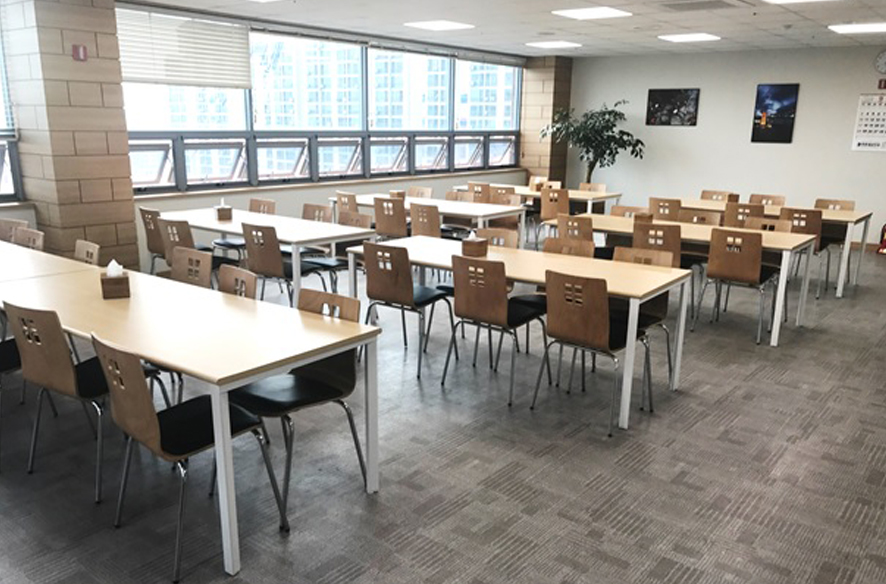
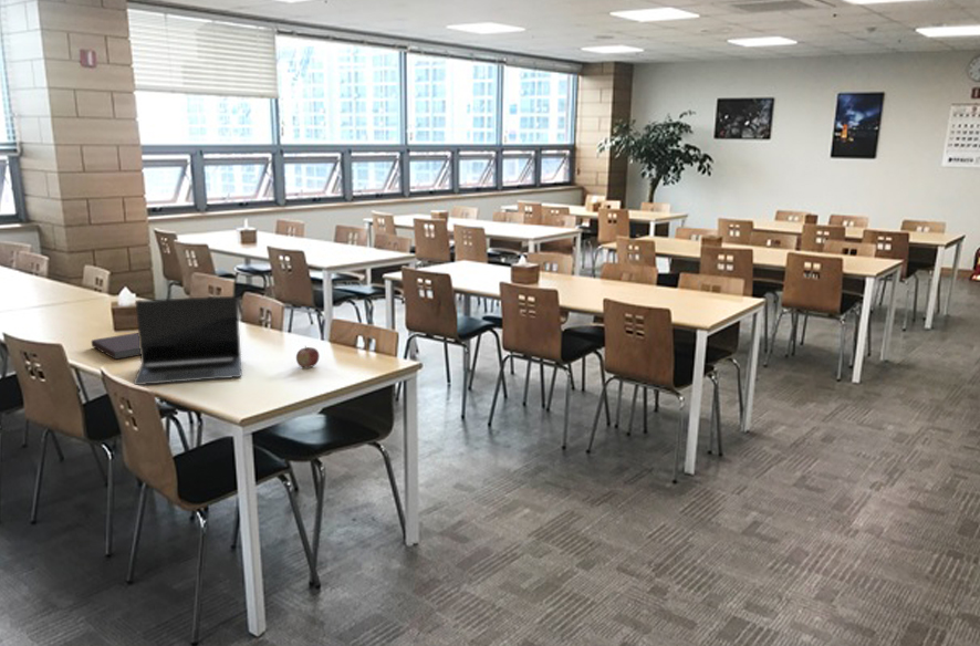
+ laptop (188, 338)
+ apple (307, 355)
+ notebook (129, 345)
